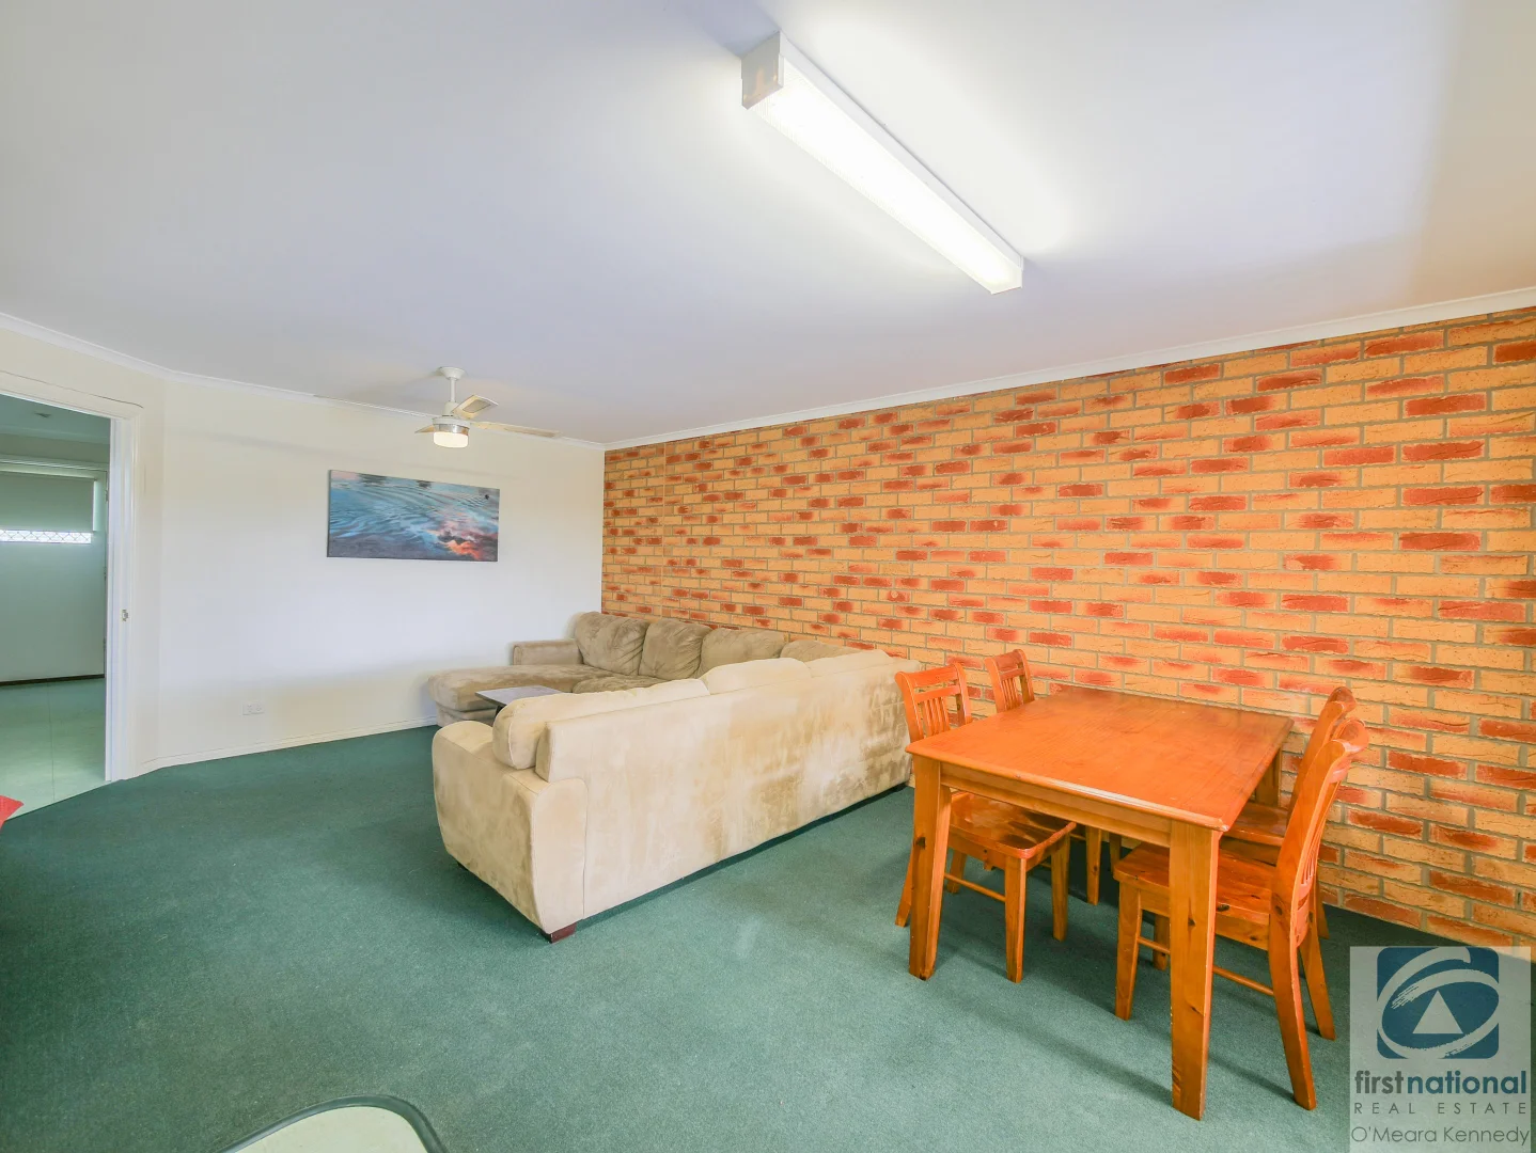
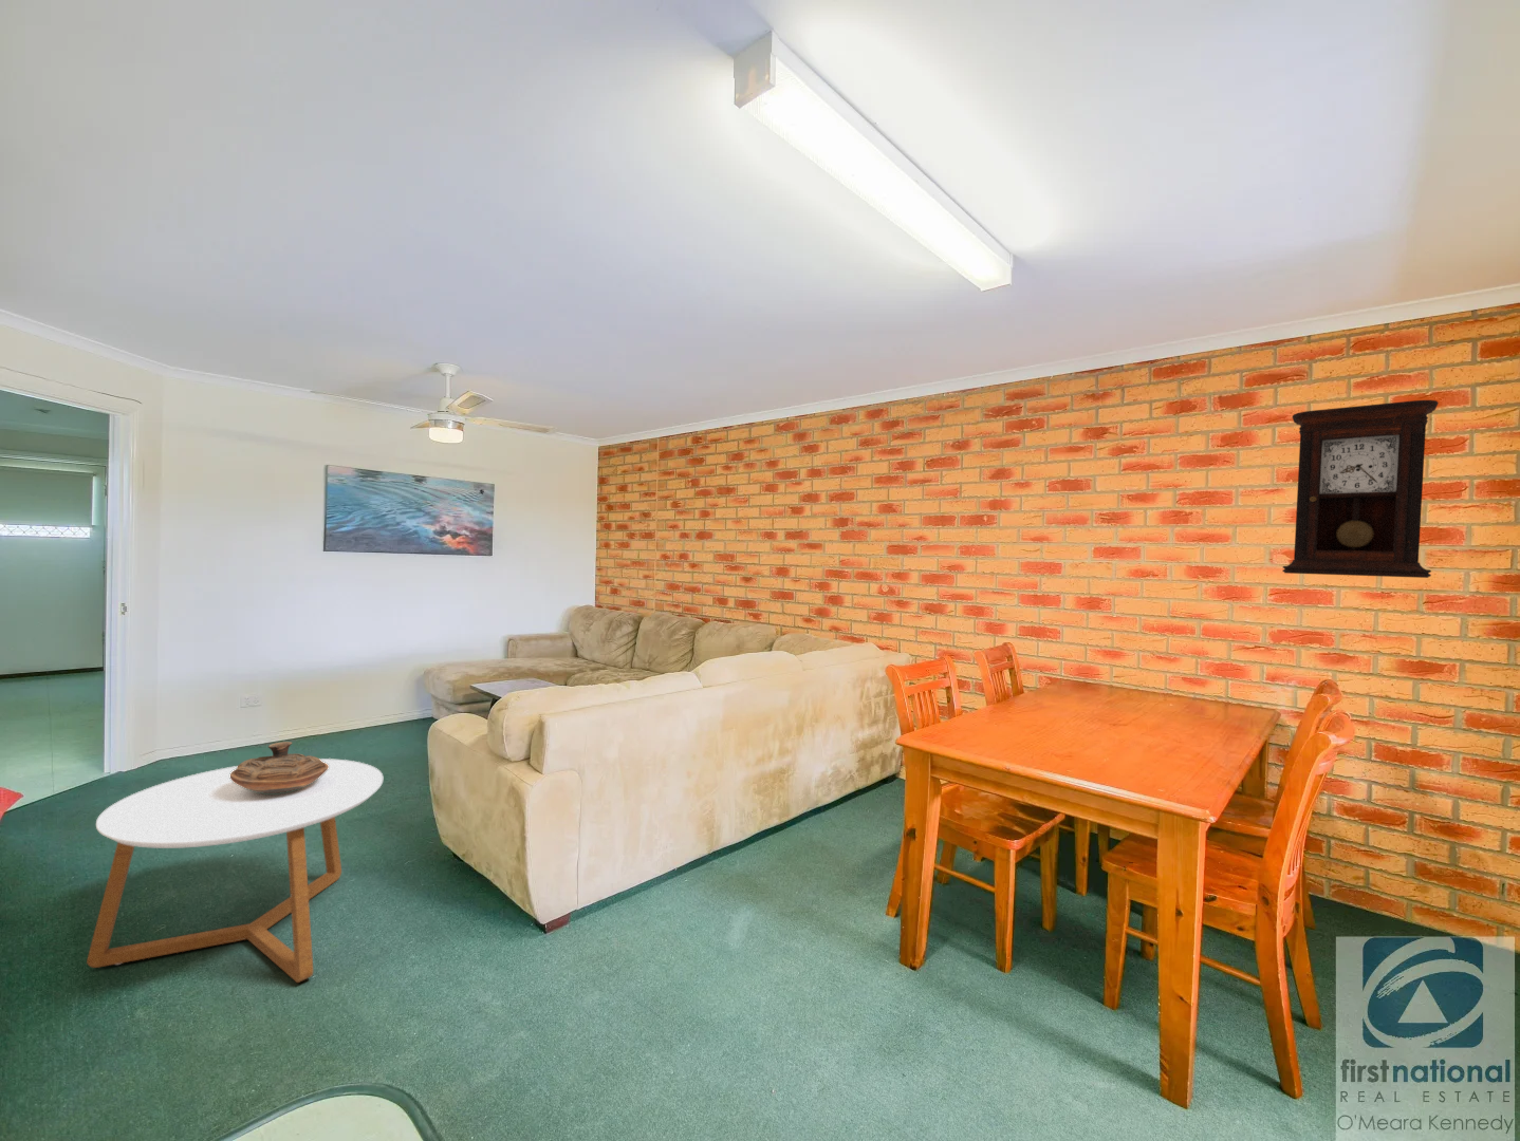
+ coffee table (252, 839)
+ pendulum clock (1356, 493)
+ decorative bowl (282, 766)
